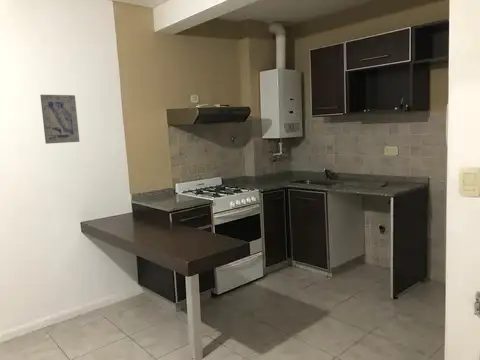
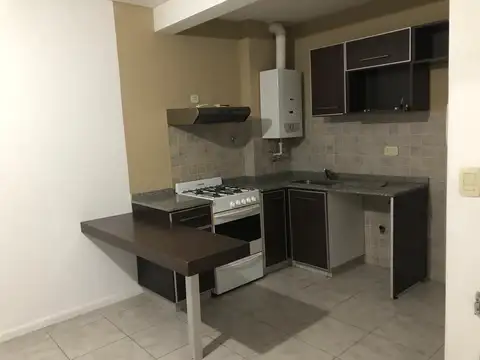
- wall art (60, 119)
